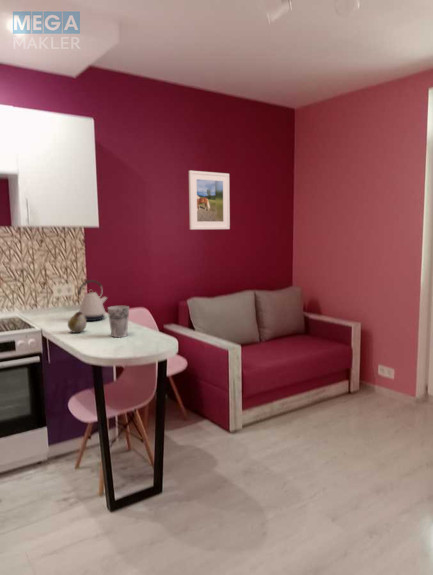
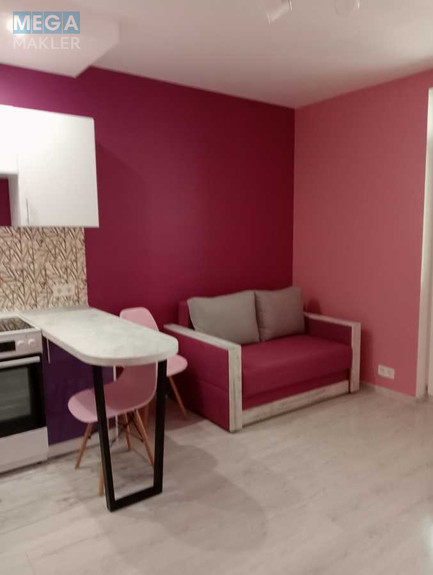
- kettle (92, 299)
- fruit (76, 321)
- cup (118, 321)
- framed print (209, 201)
